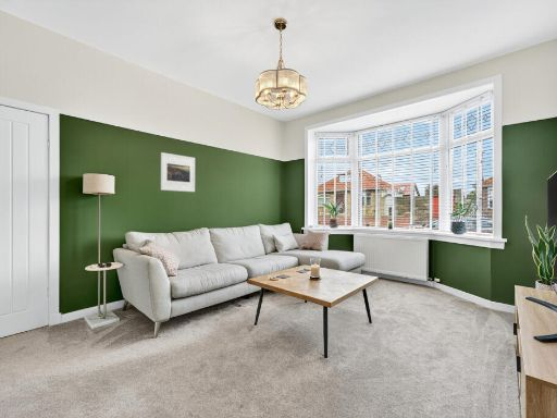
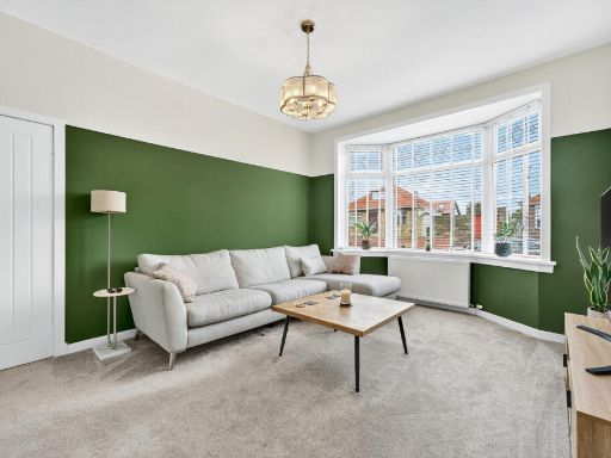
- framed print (178, 173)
